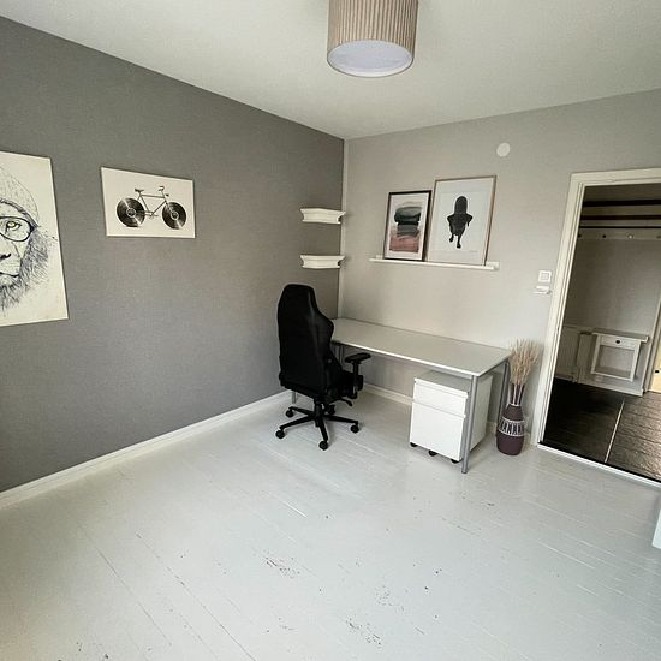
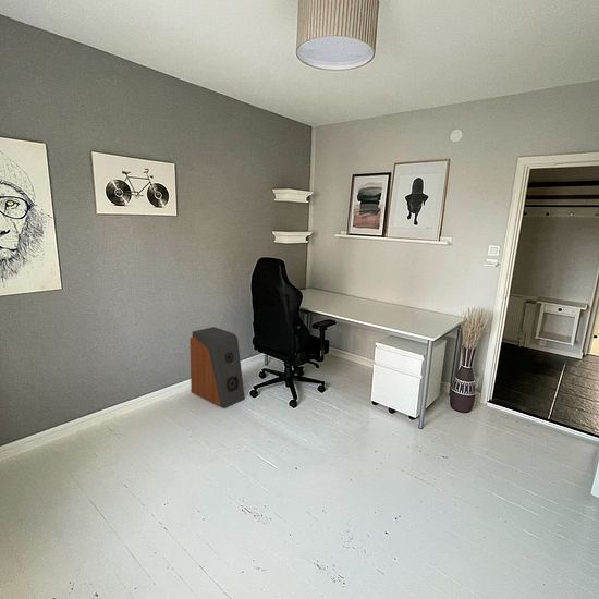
+ speaker (218, 365)
